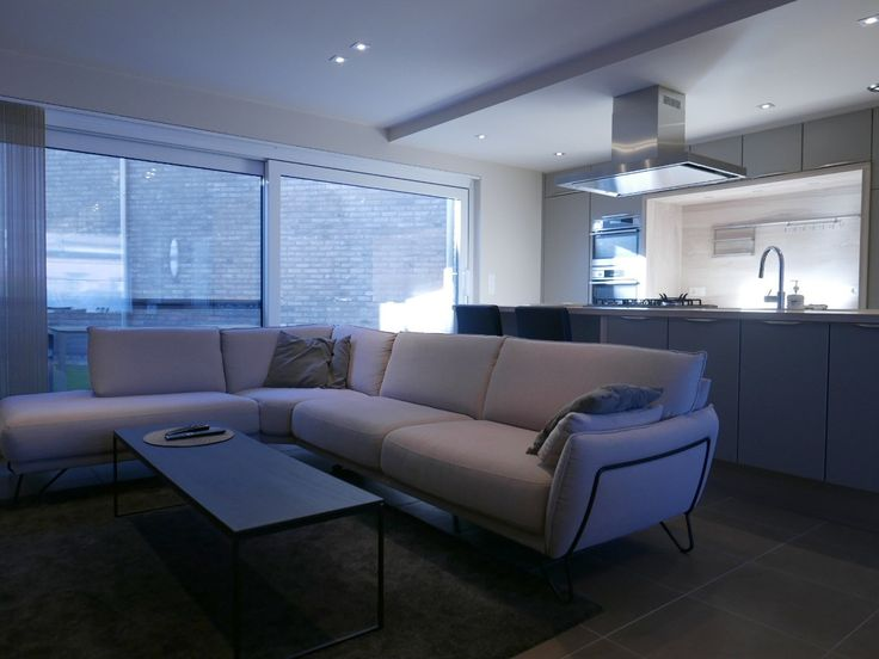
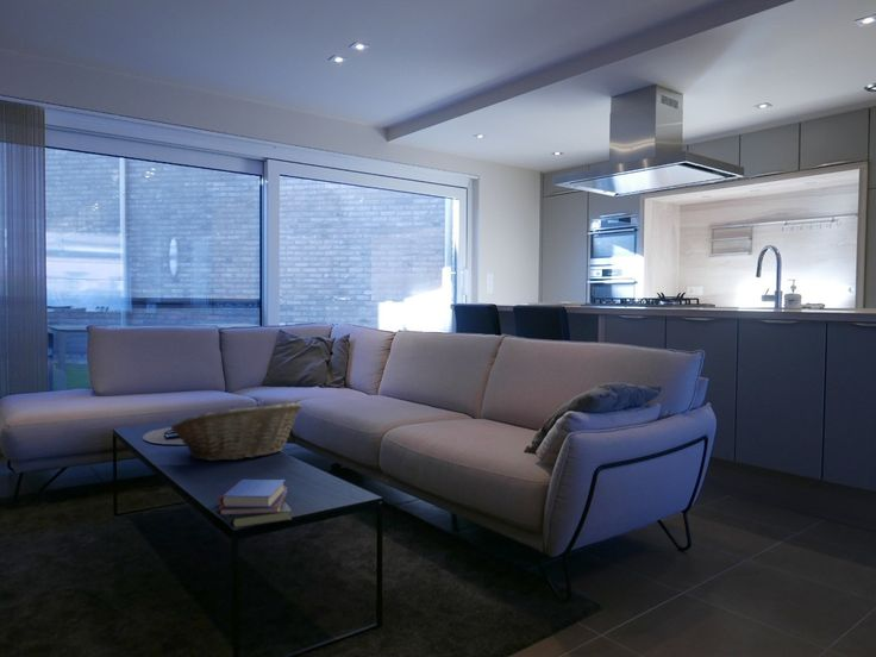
+ fruit basket (239, 426)
+ book (254, 499)
